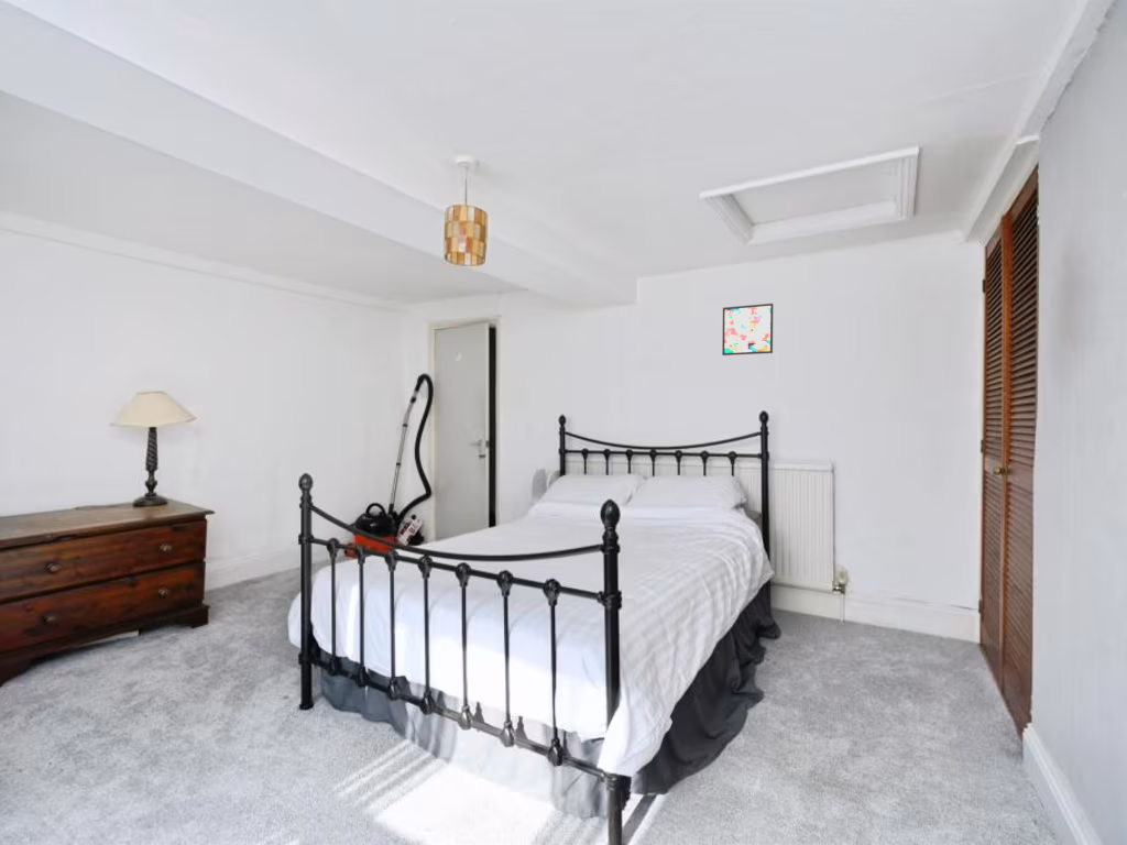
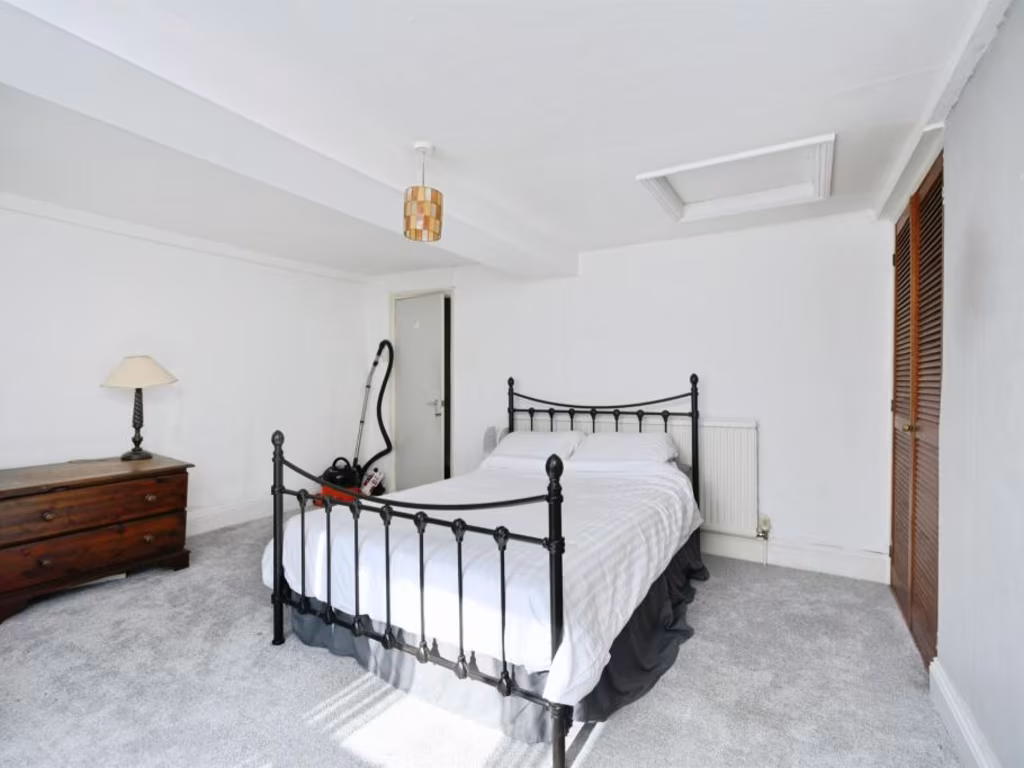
- wall art (746, 329)
